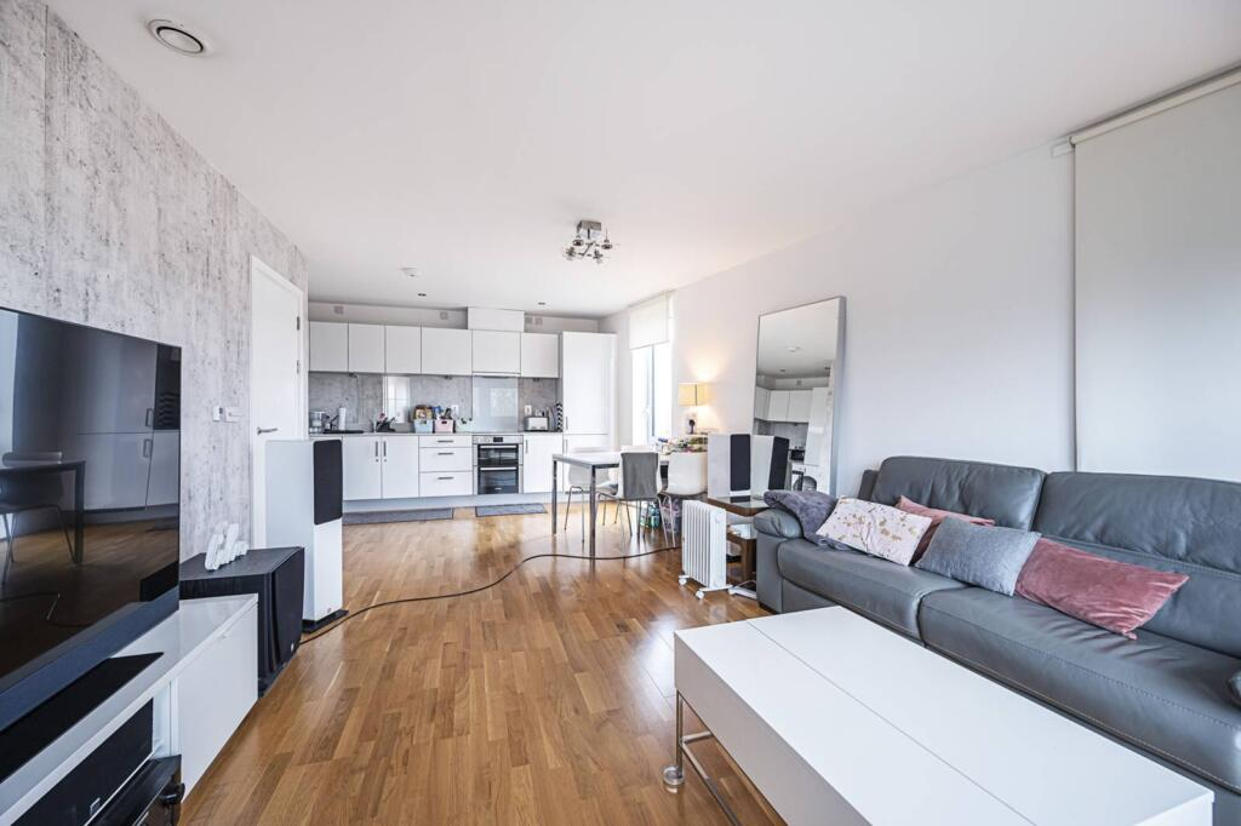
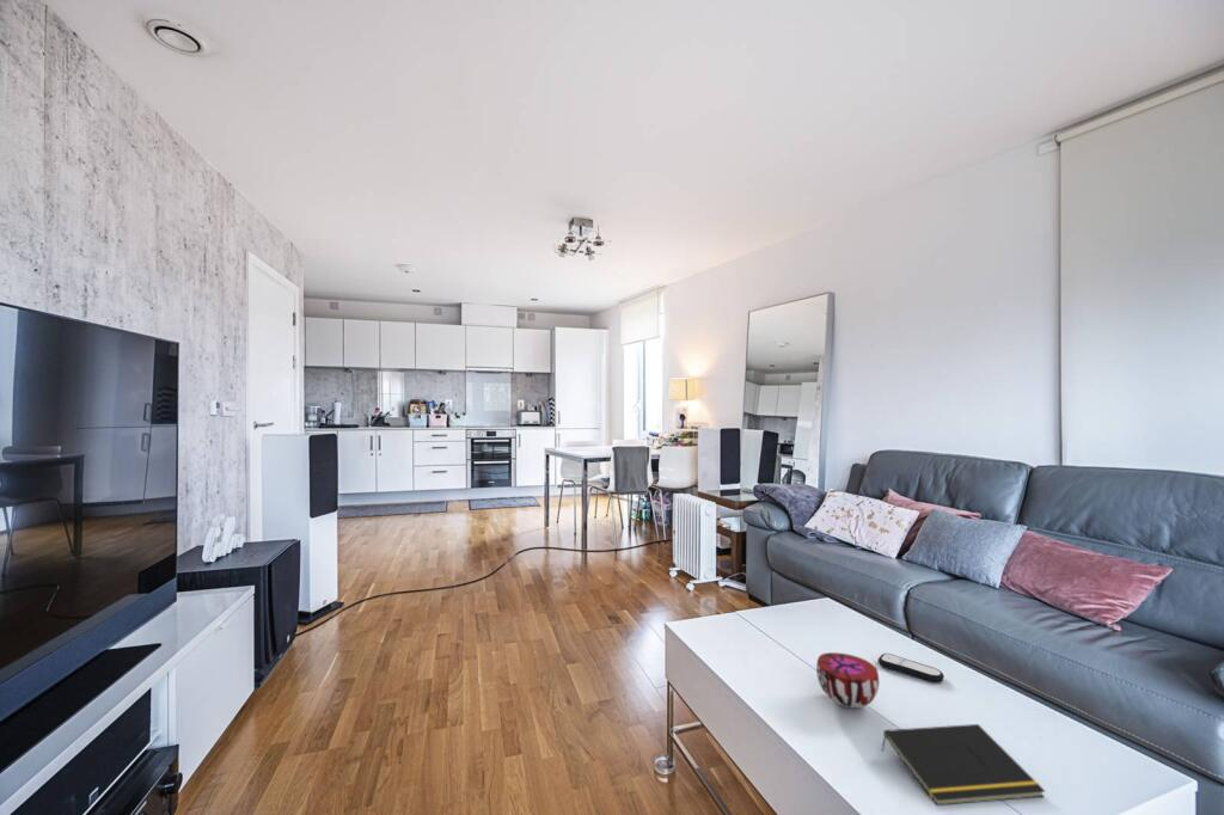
+ decorative bowl (846, 684)
+ notepad (959, 761)
+ remote control (910, 667)
